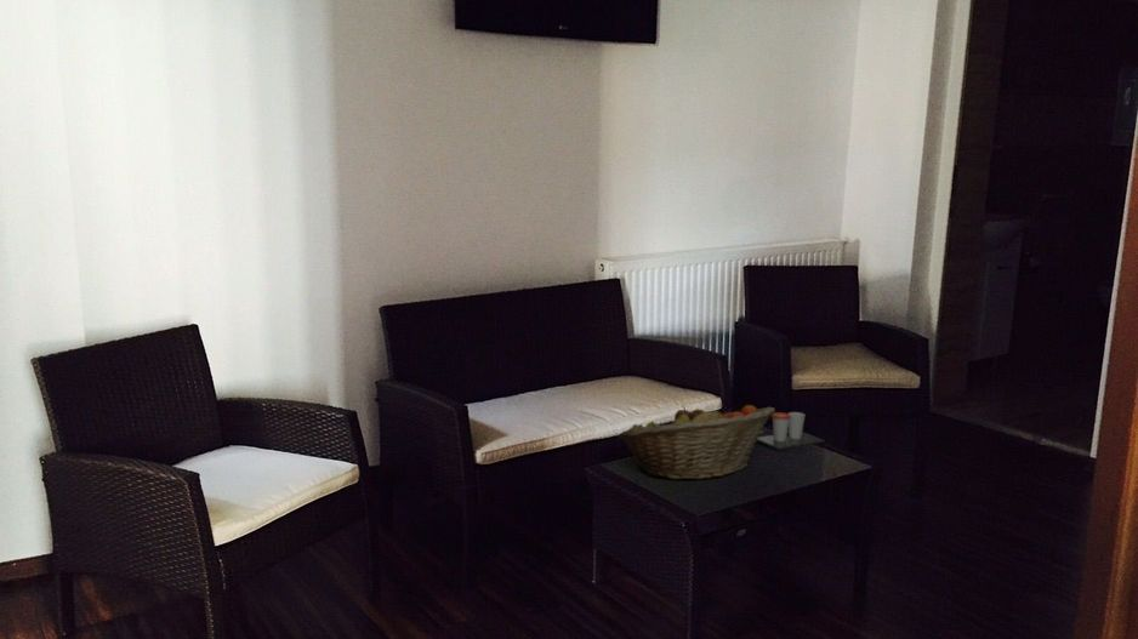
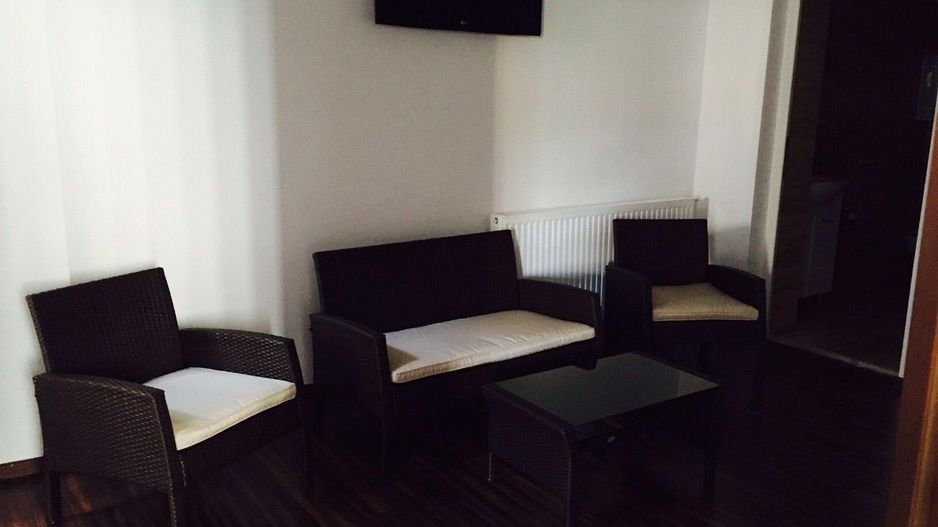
- cup (787, 426)
- fruit basket (696, 434)
